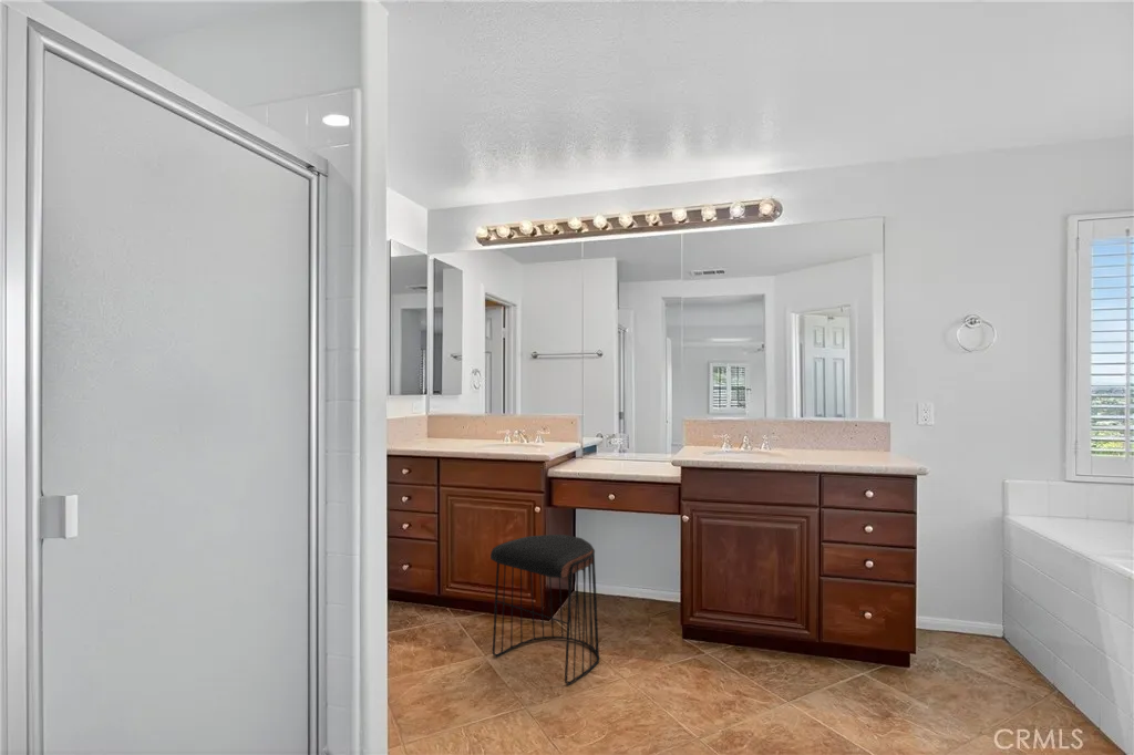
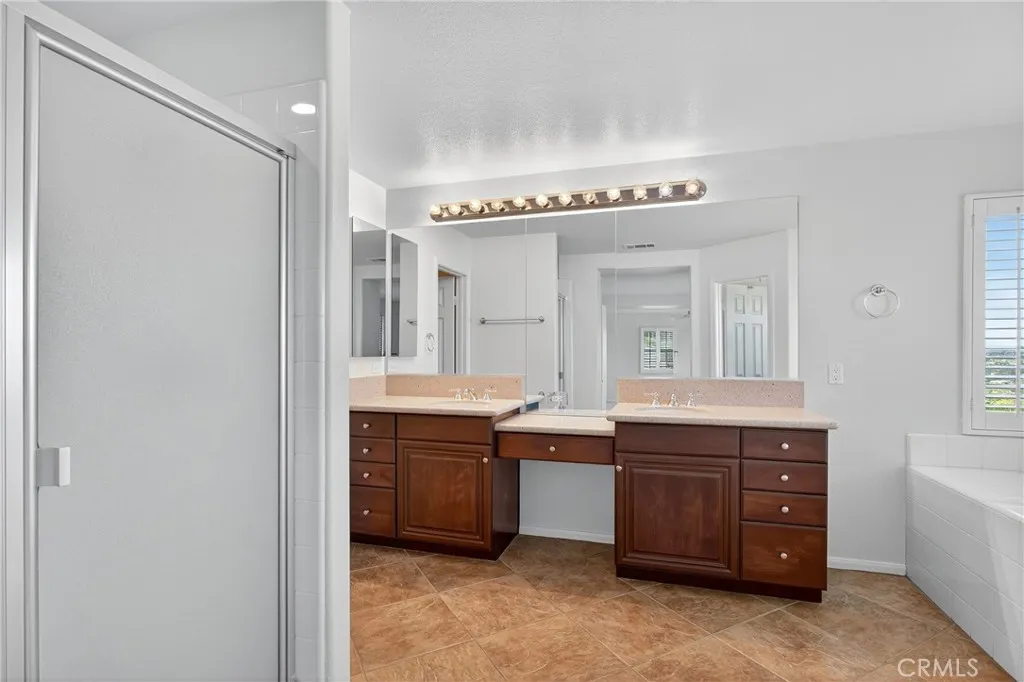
- stool (550, 600)
